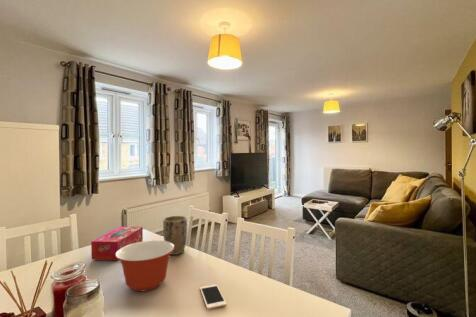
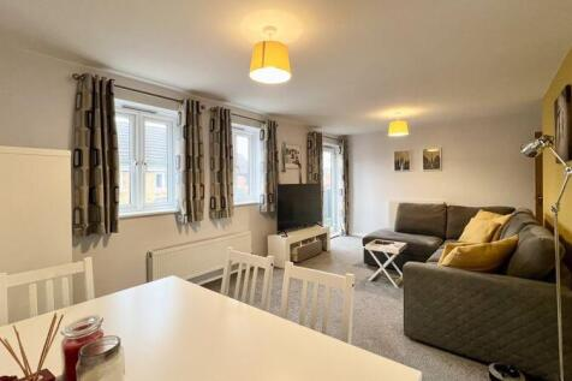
- plant pot (175, 235)
- mixing bowl (146, 266)
- cell phone (212, 295)
- tissue box (119, 241)
